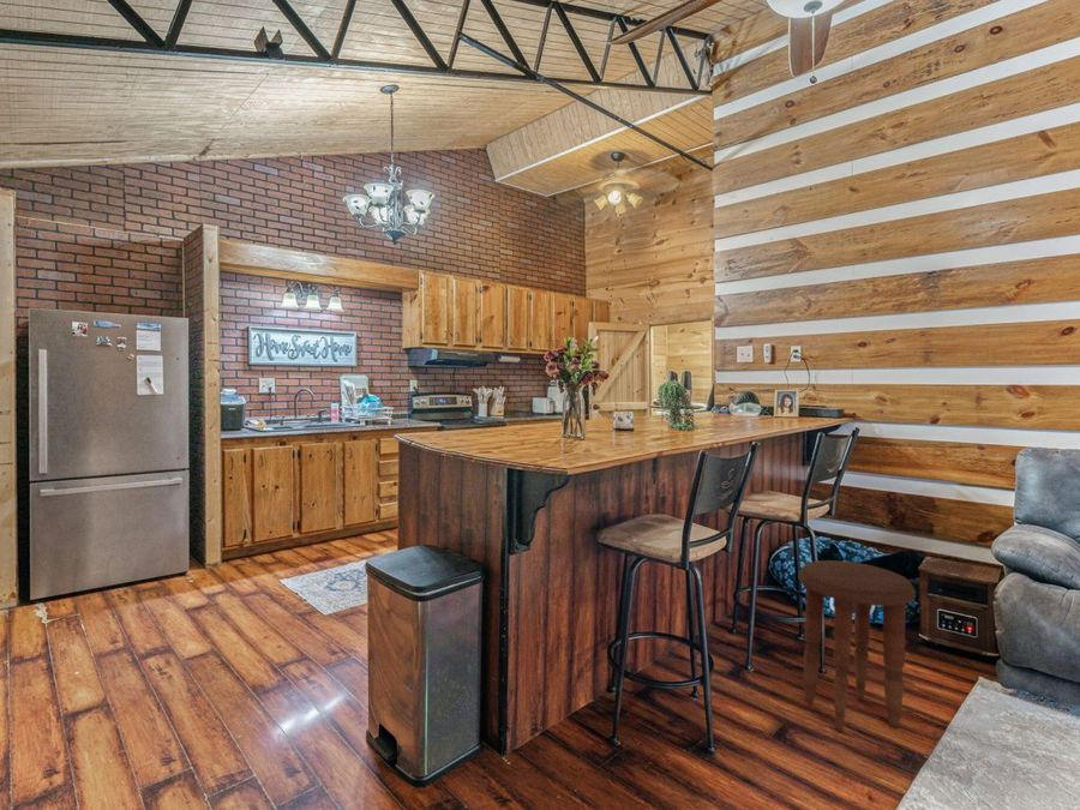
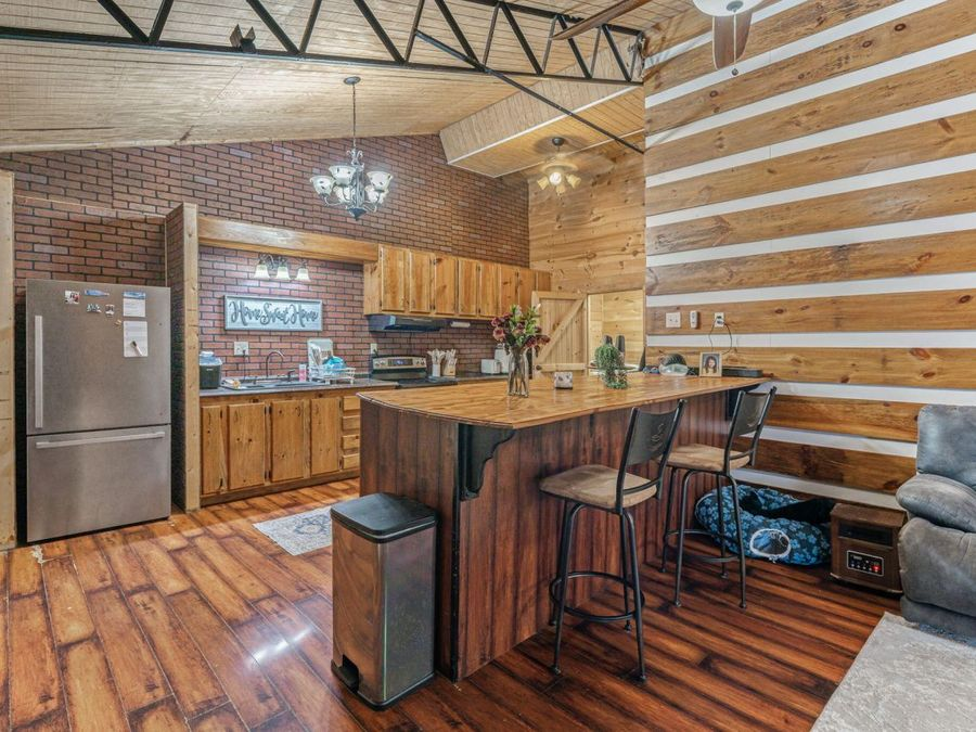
- side table (850, 644)
